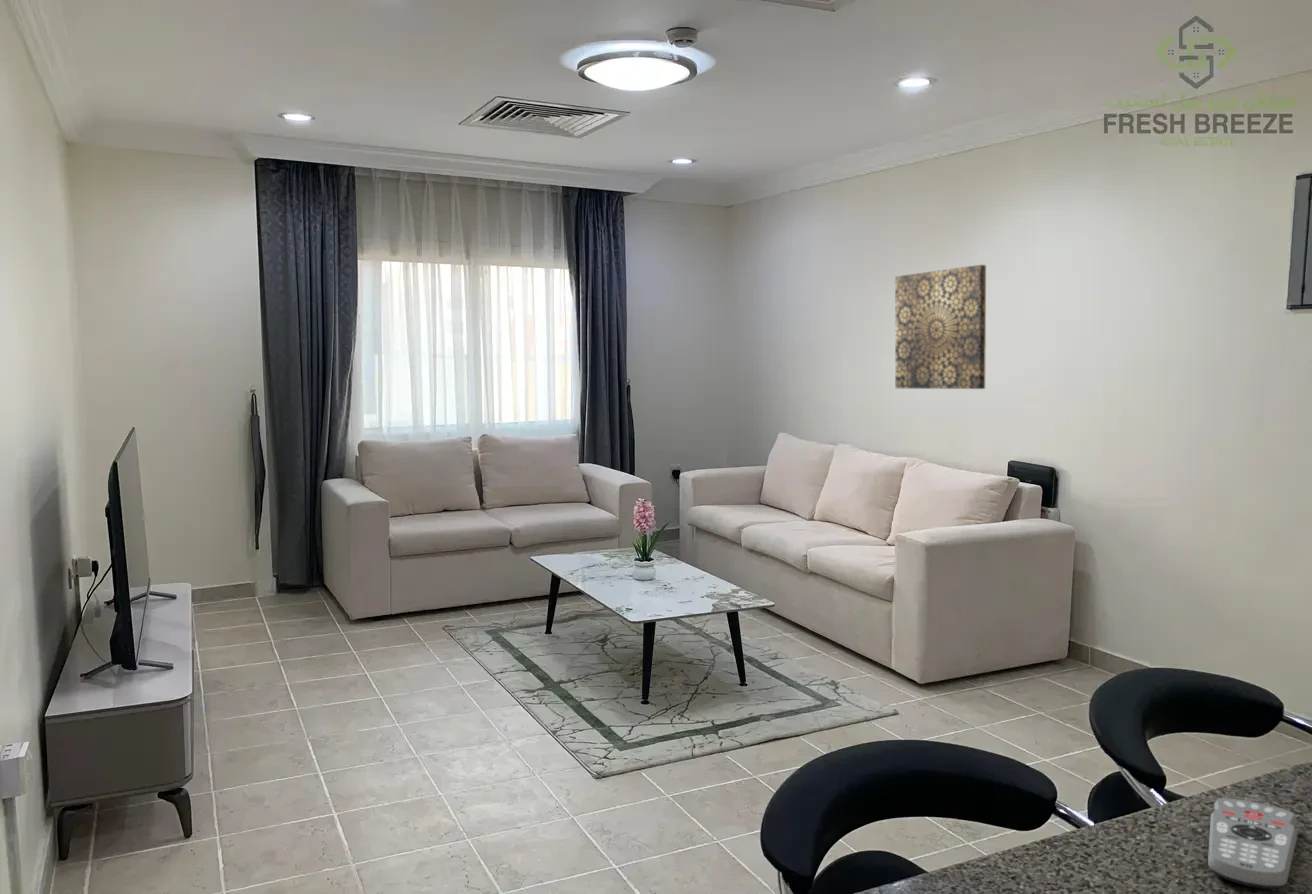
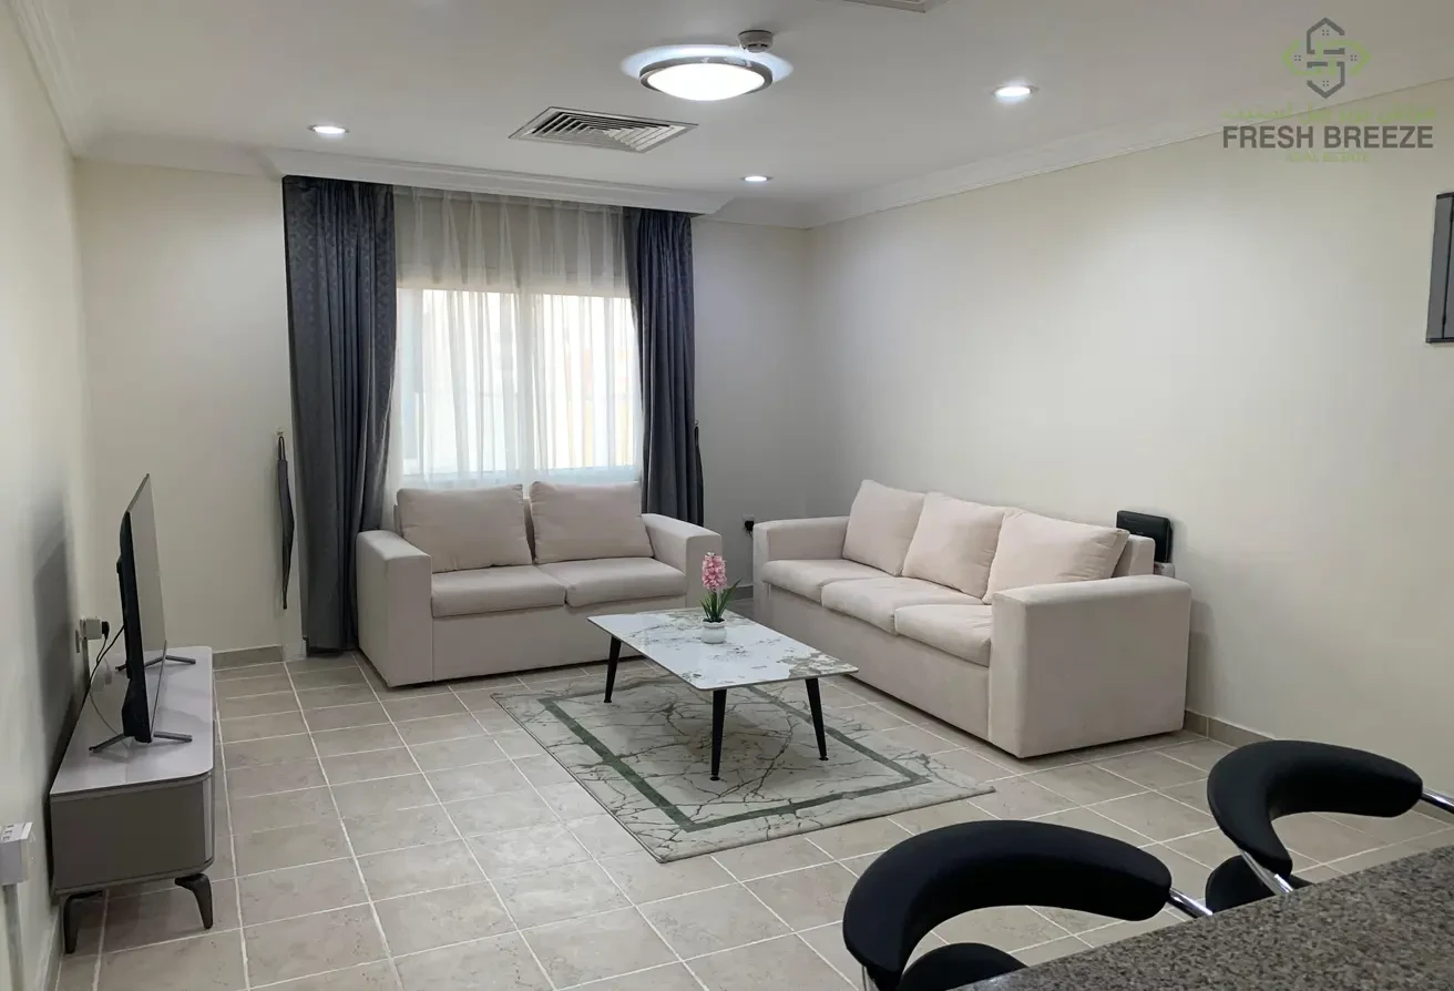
- remote control (1250, 842)
- wall art (938, 330)
